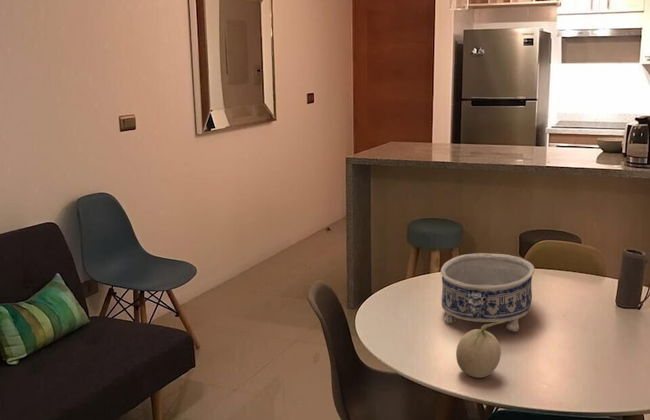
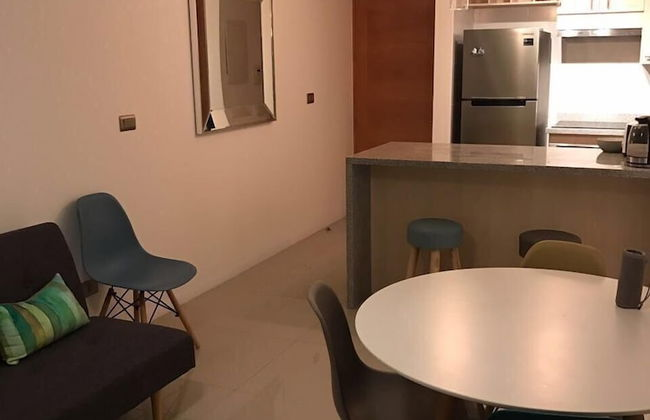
- decorative bowl (487, 290)
- fruit (479, 349)
